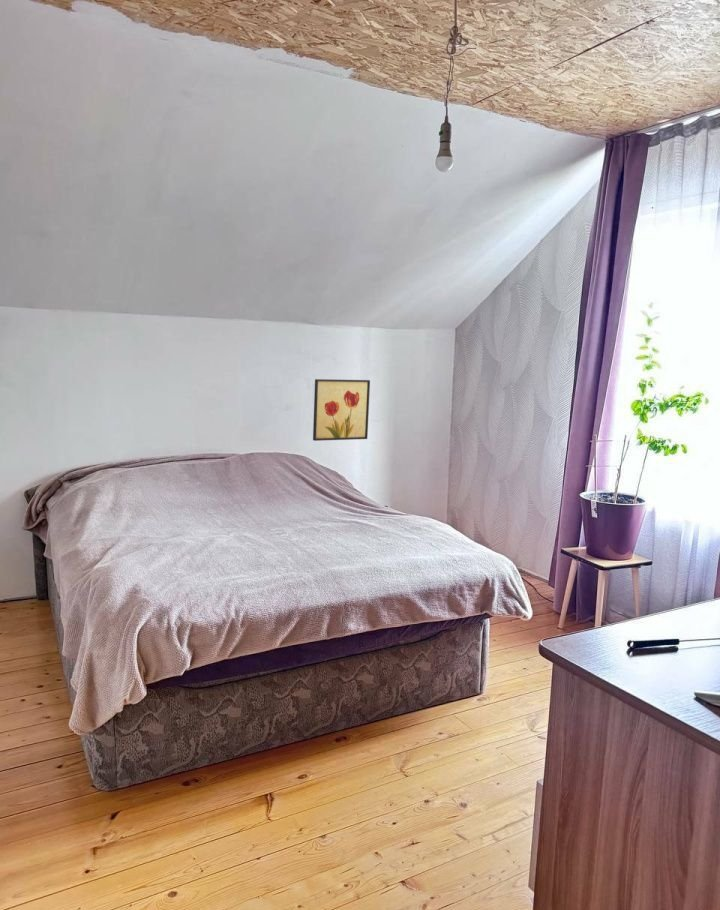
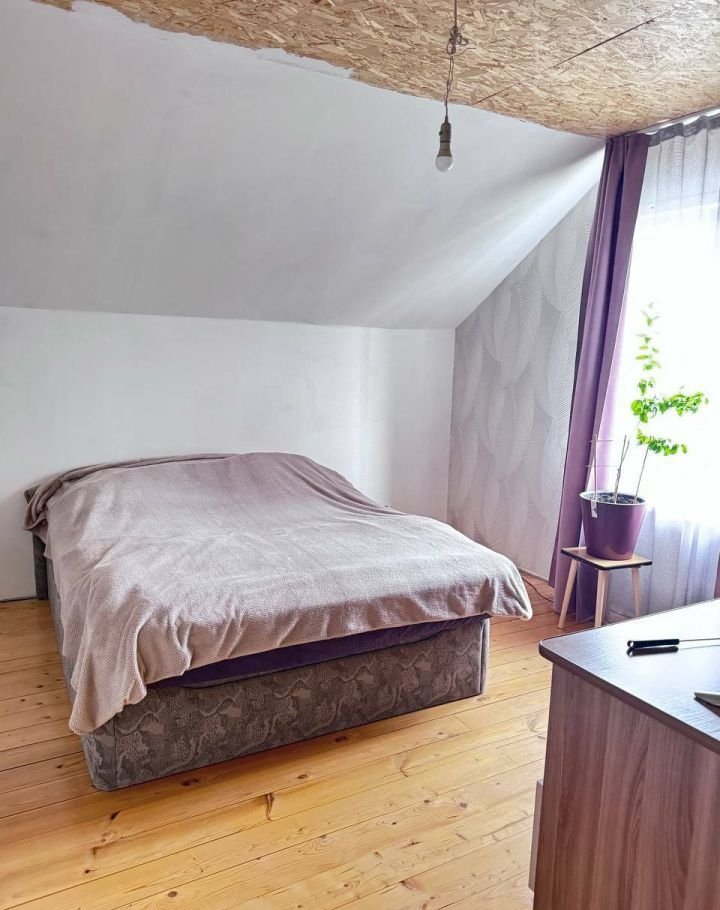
- wall art (341, 409)
